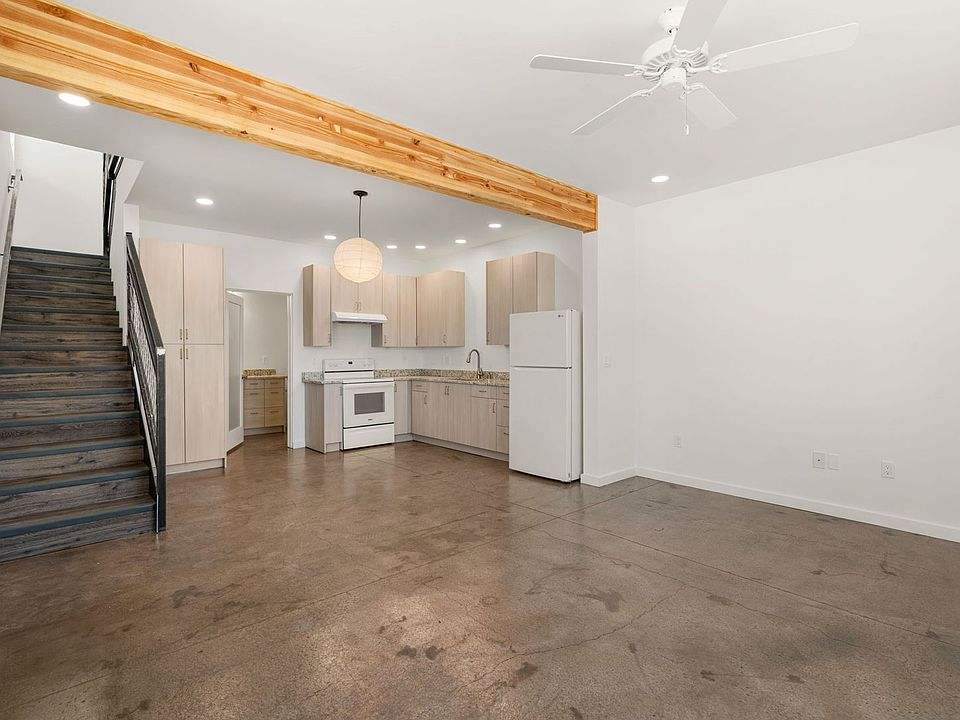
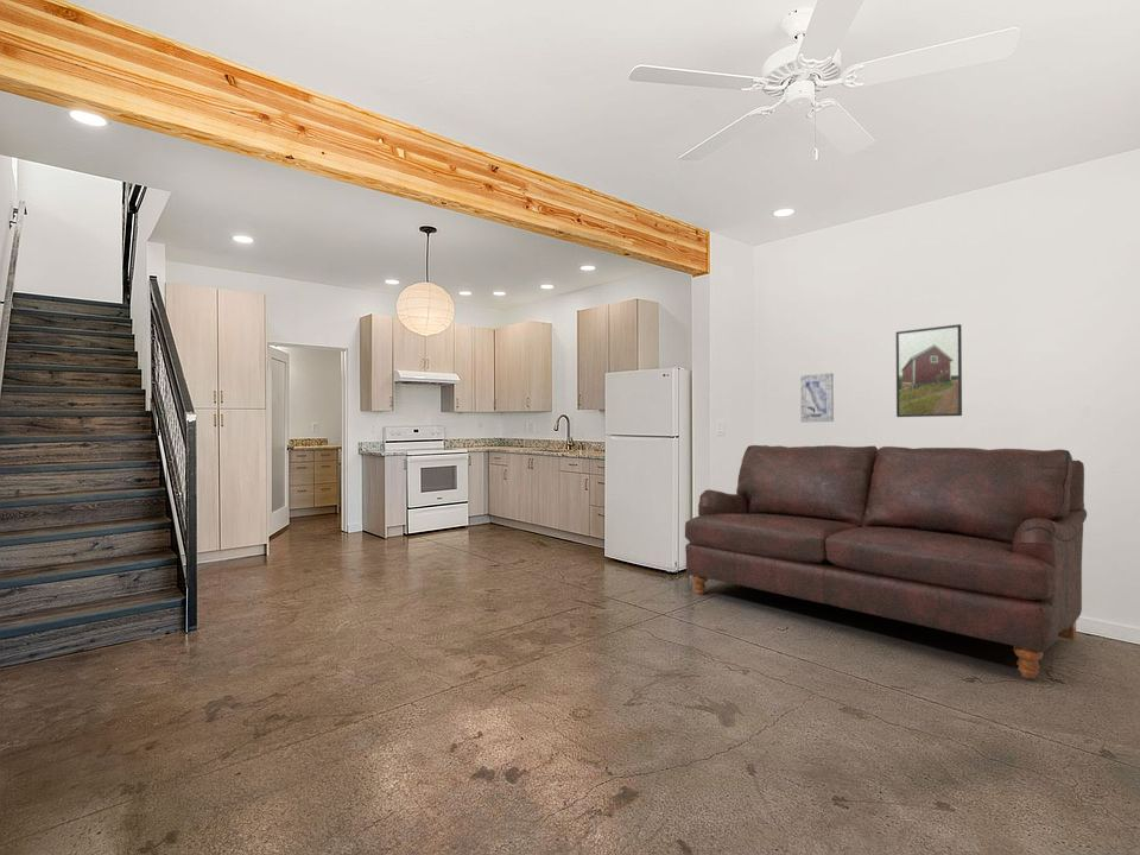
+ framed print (927, 372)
+ wall art (816, 398)
+ sofa (864, 528)
